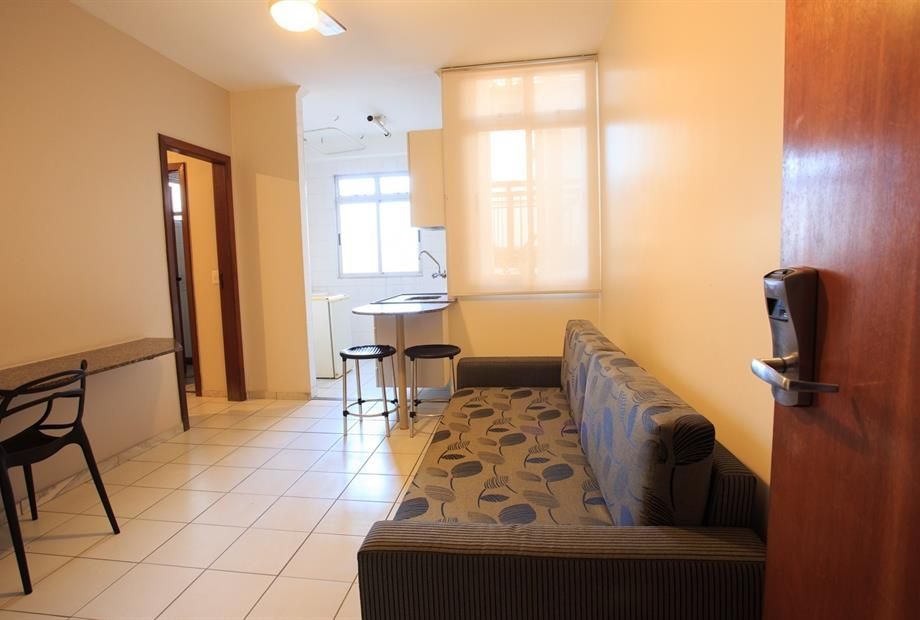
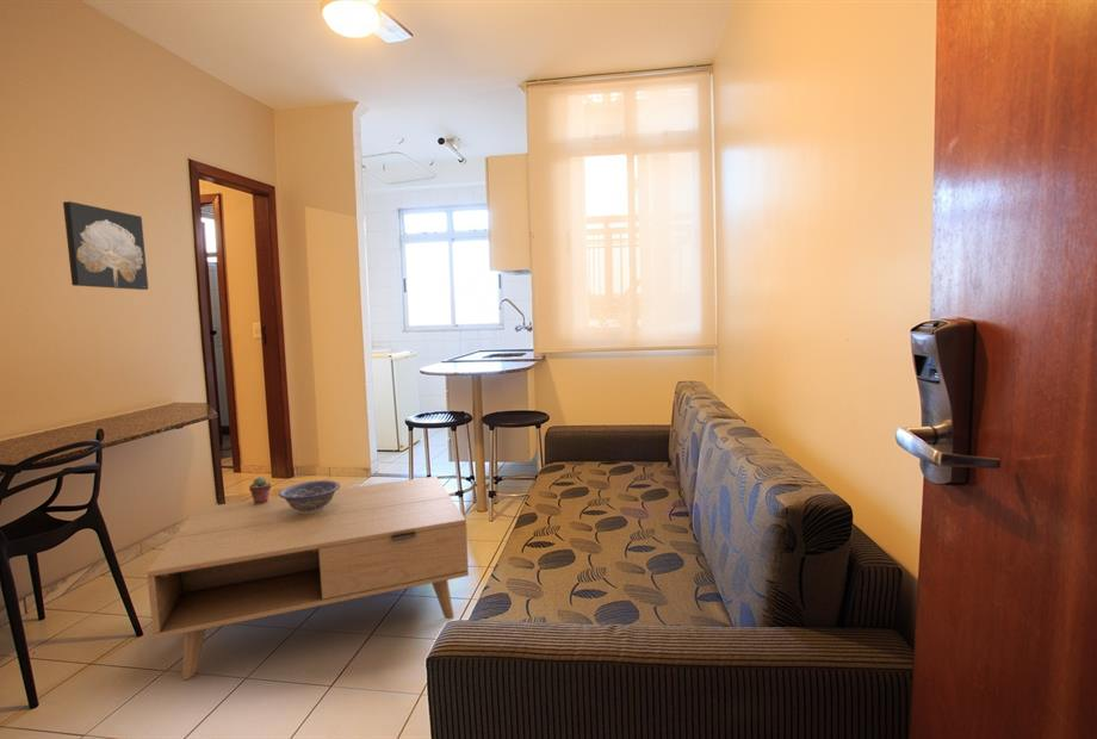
+ potted succulent (260, 489)
+ coffee table (327, 564)
+ decorative bowl (310, 498)
+ wall art (109, 248)
